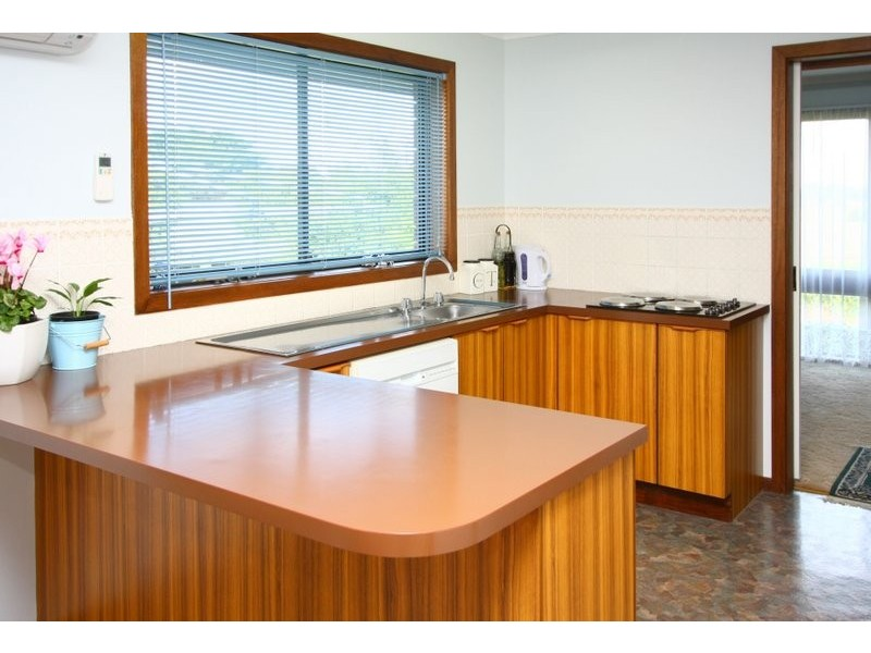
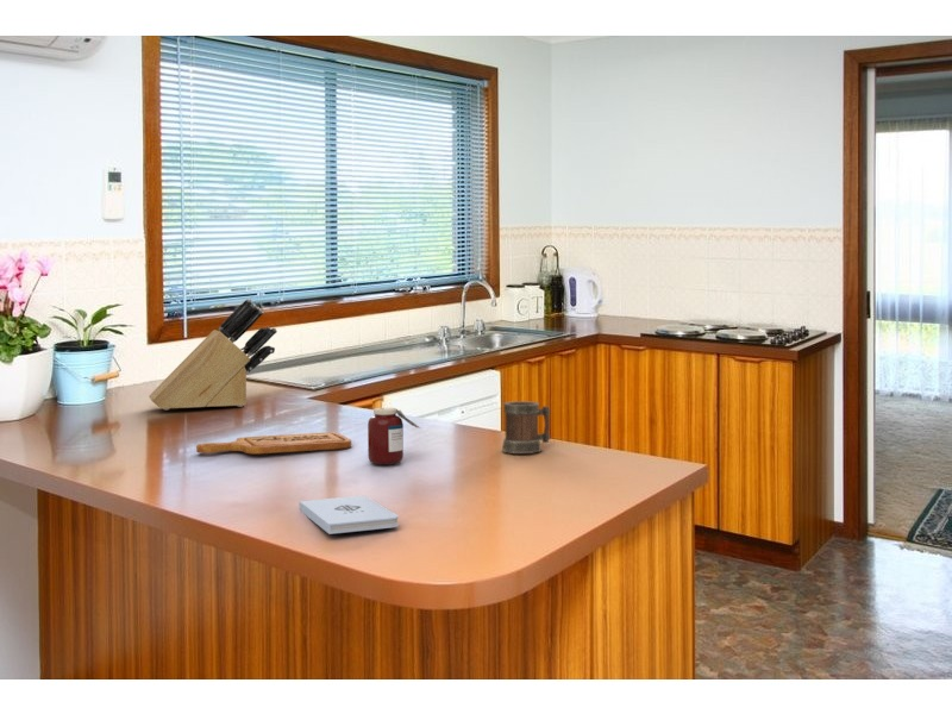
+ notepad (347, 513)
+ mug (526, 426)
+ knife block (213, 352)
+ cutting board (273, 444)
+ jar (393, 434)
